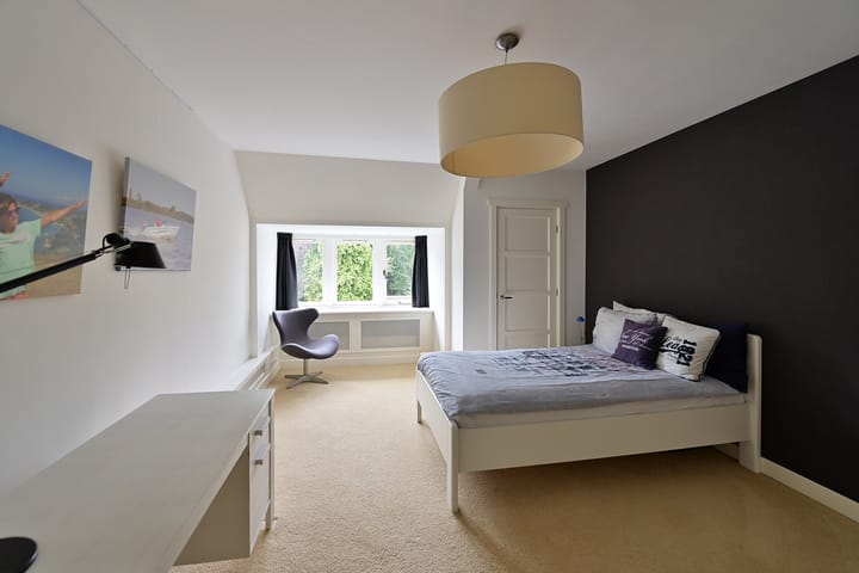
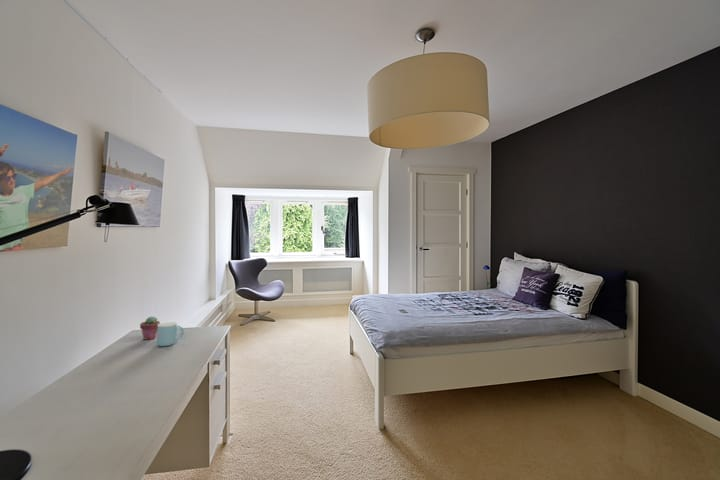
+ mug (170, 333)
+ potted succulent (150, 327)
